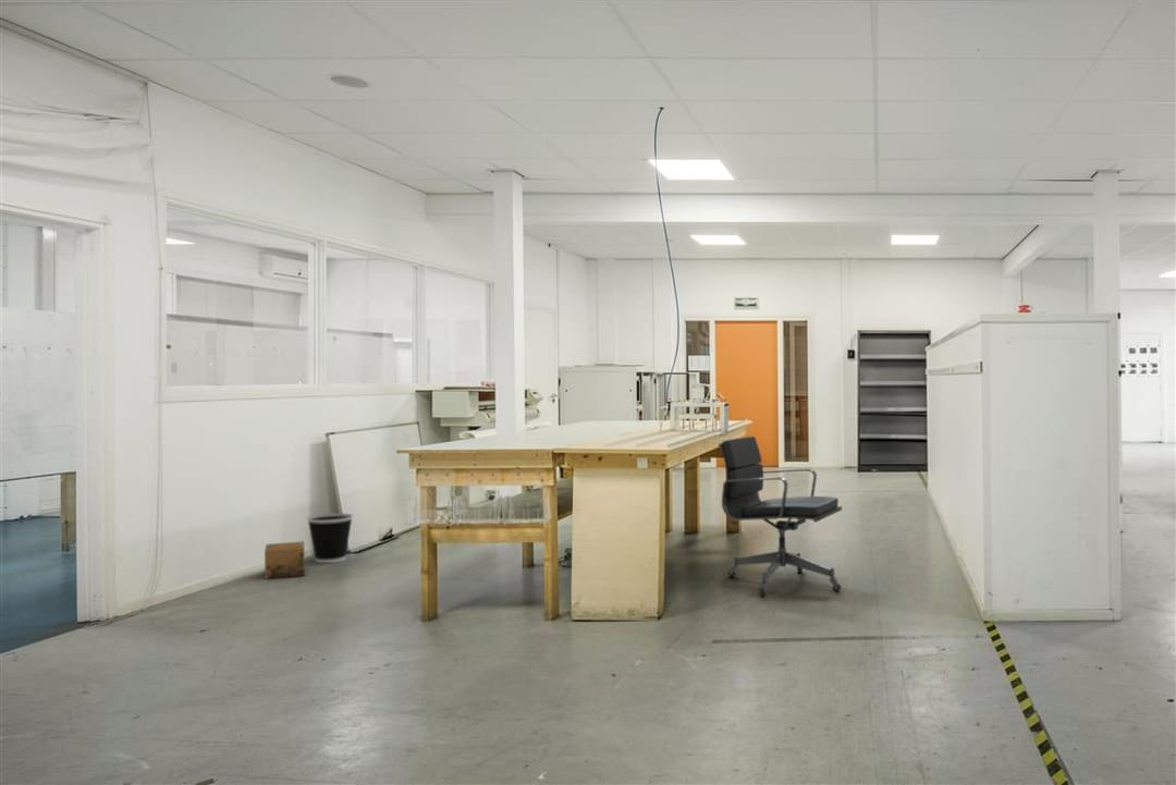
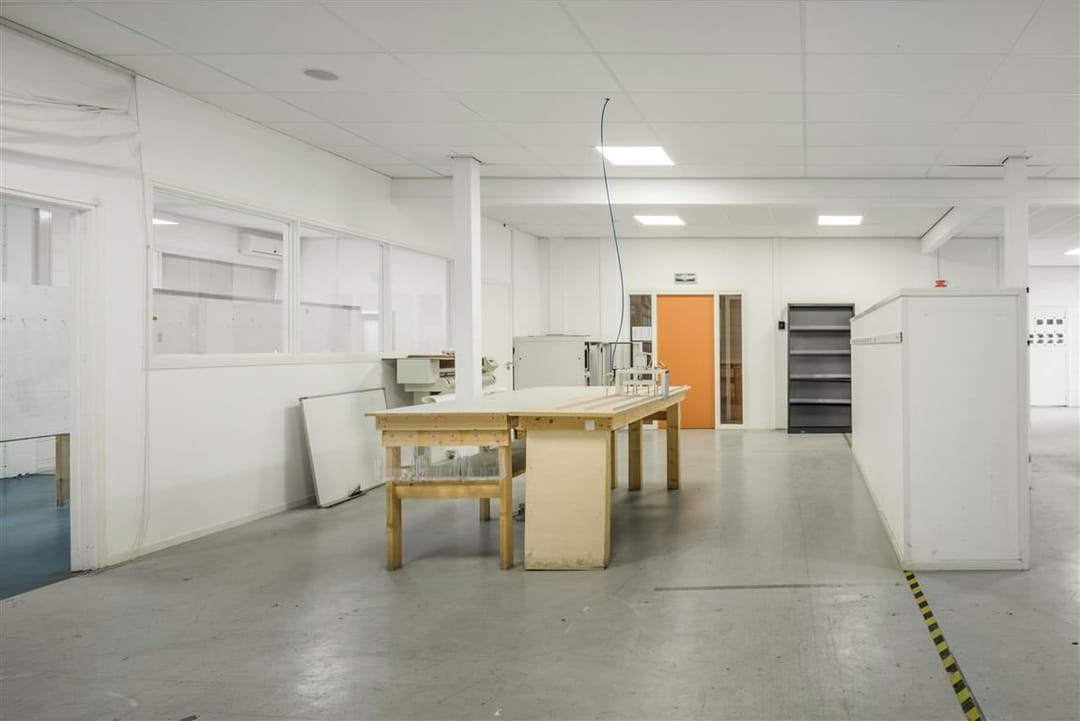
- cardboard box (284, 560)
- wastebasket (330, 538)
- office chair (782, 511)
